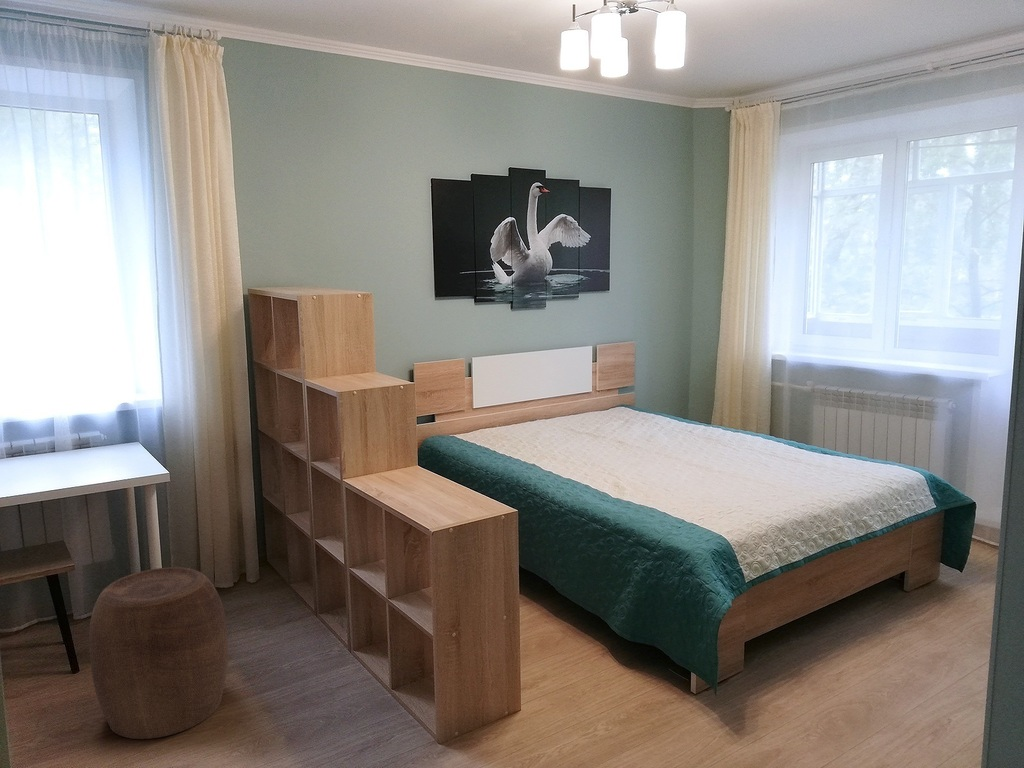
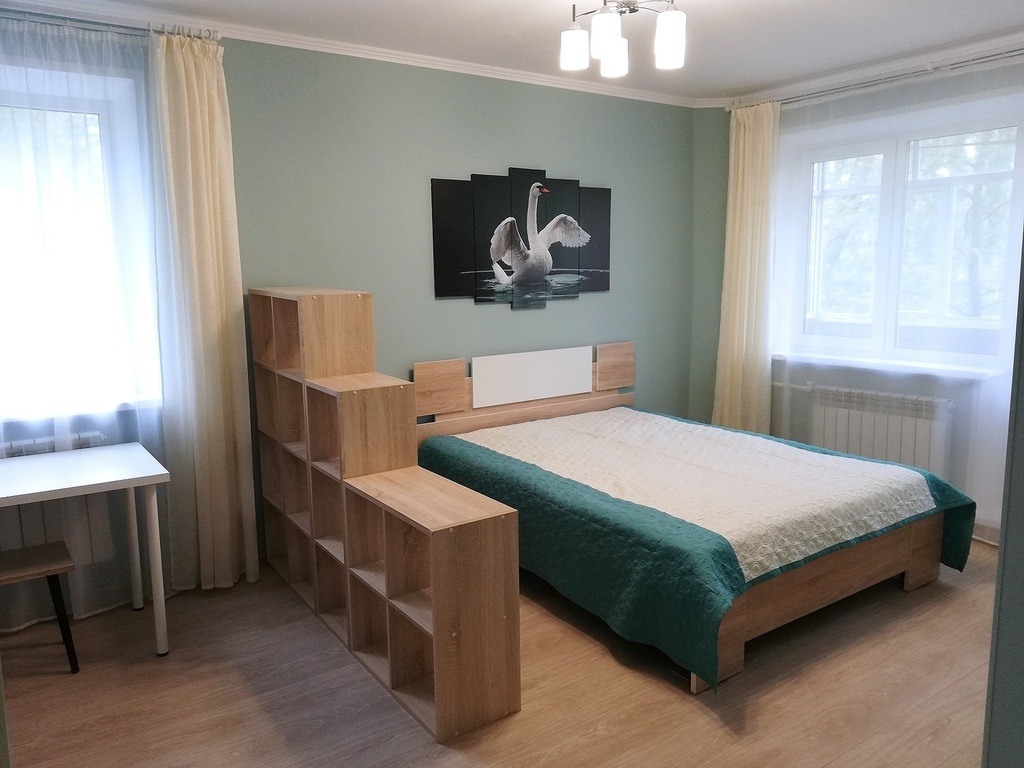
- stool (161, 645)
